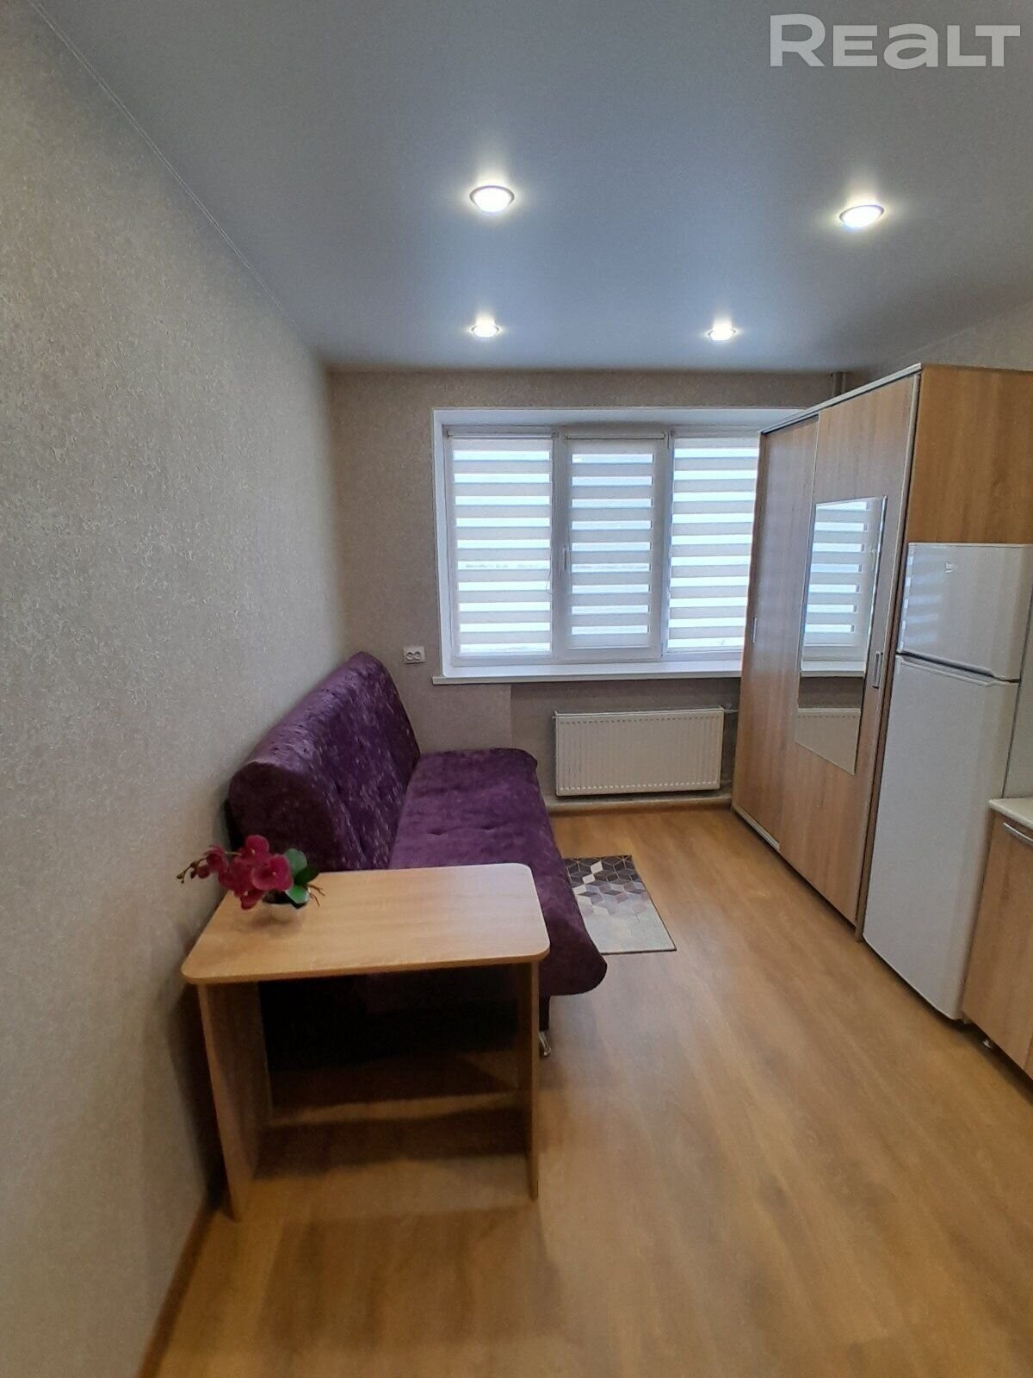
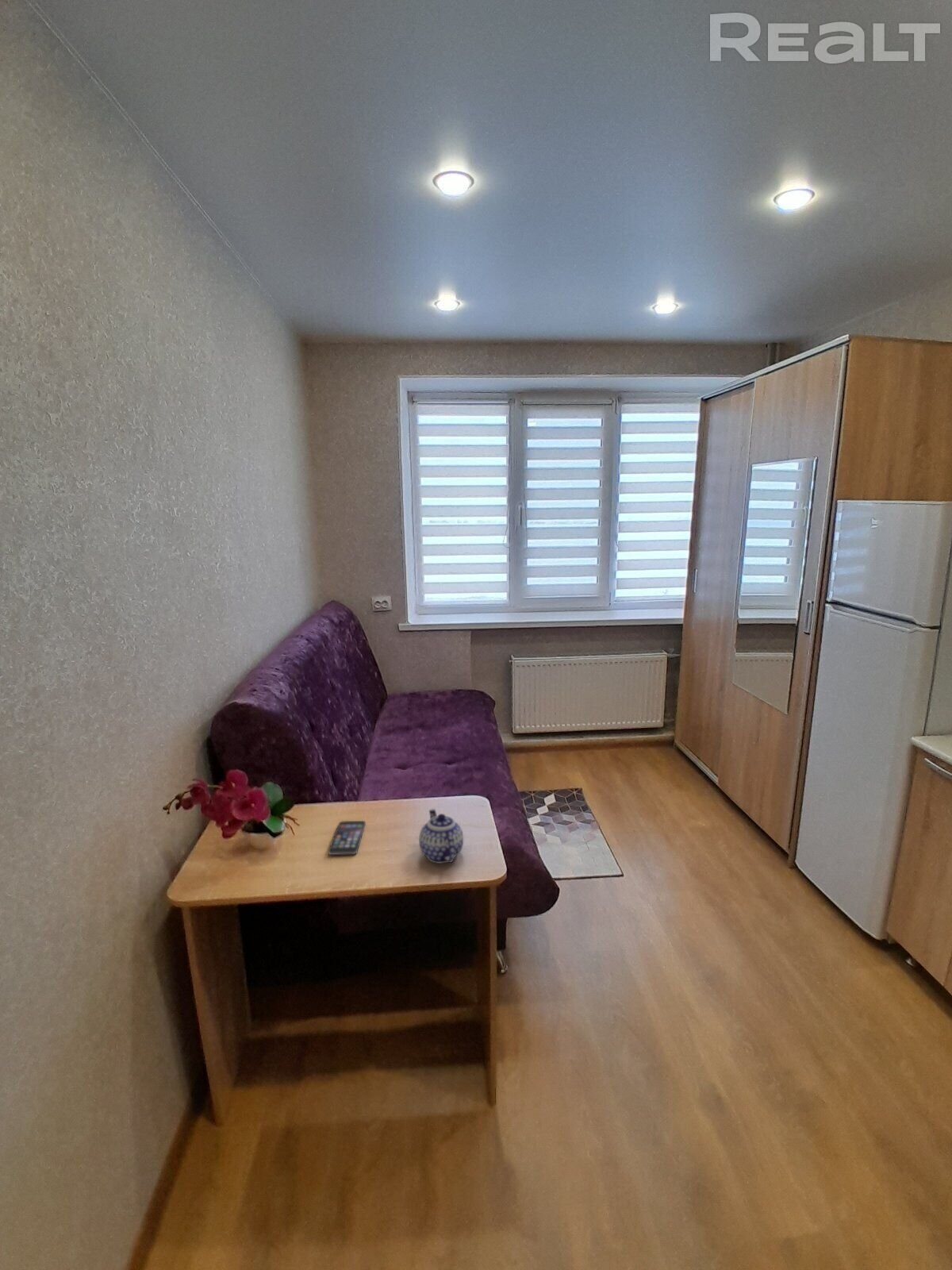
+ teapot (441, 835)
+ smartphone (347, 837)
